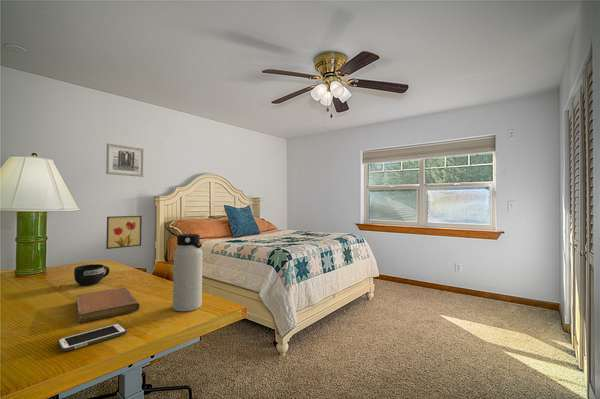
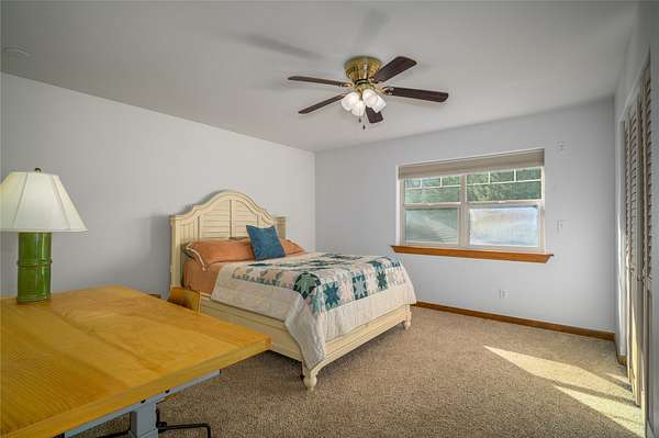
- notebook (106, 302)
- water bottle (188, 270)
- cell phone (93, 336)
- wall art (126, 160)
- mug (93, 274)
- wall art (124, 231)
